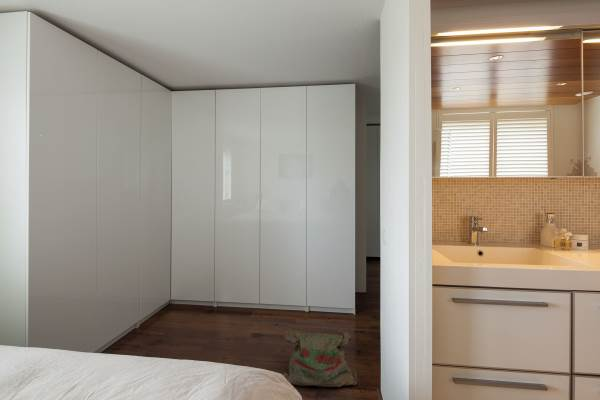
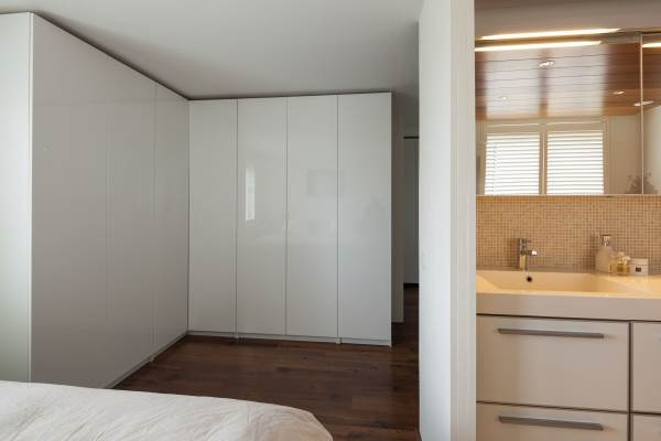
- bag (318, 356)
